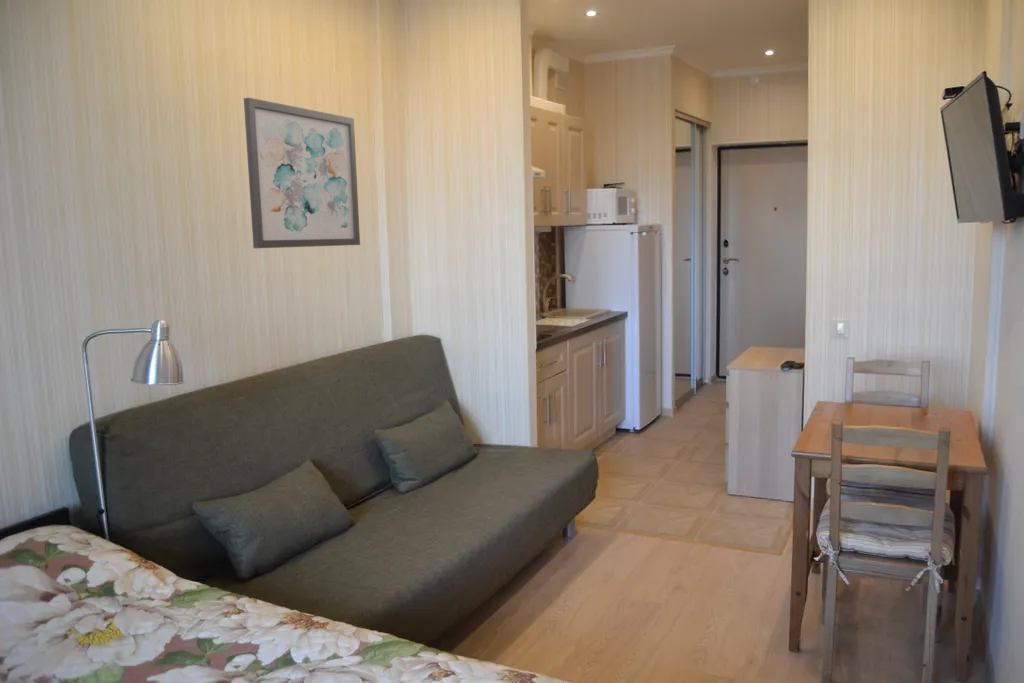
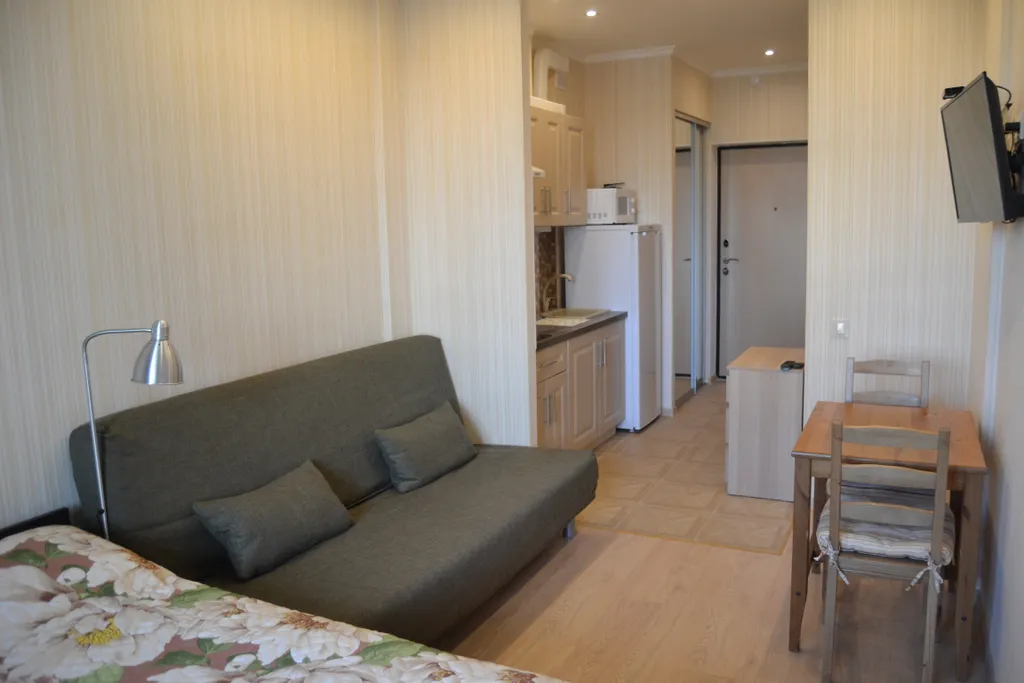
- wall art (307, 178)
